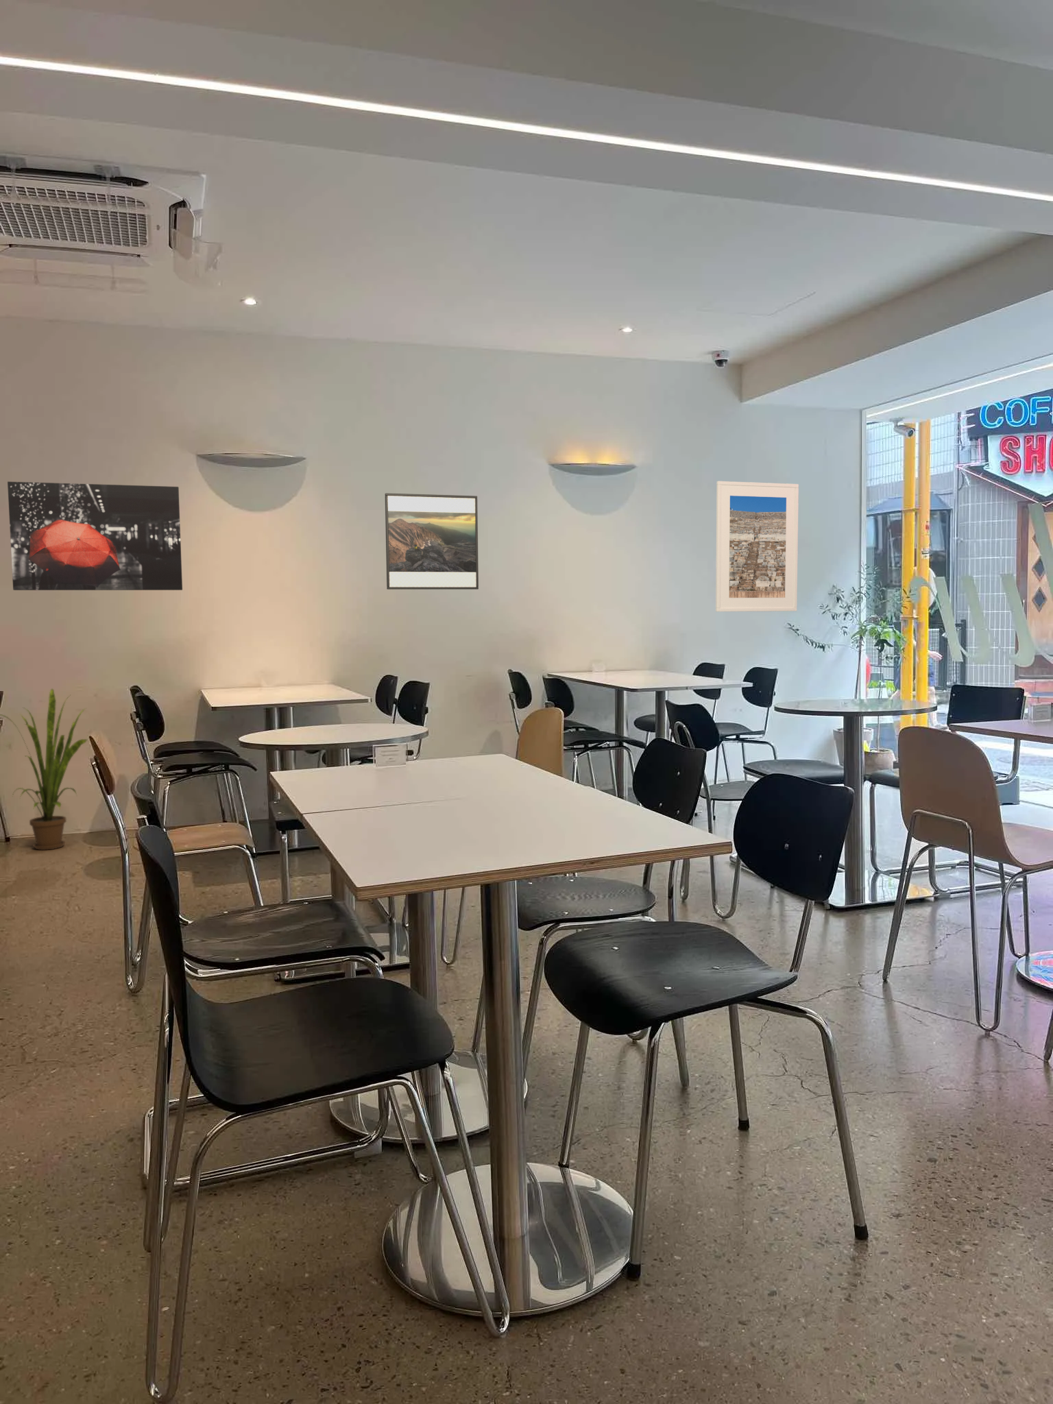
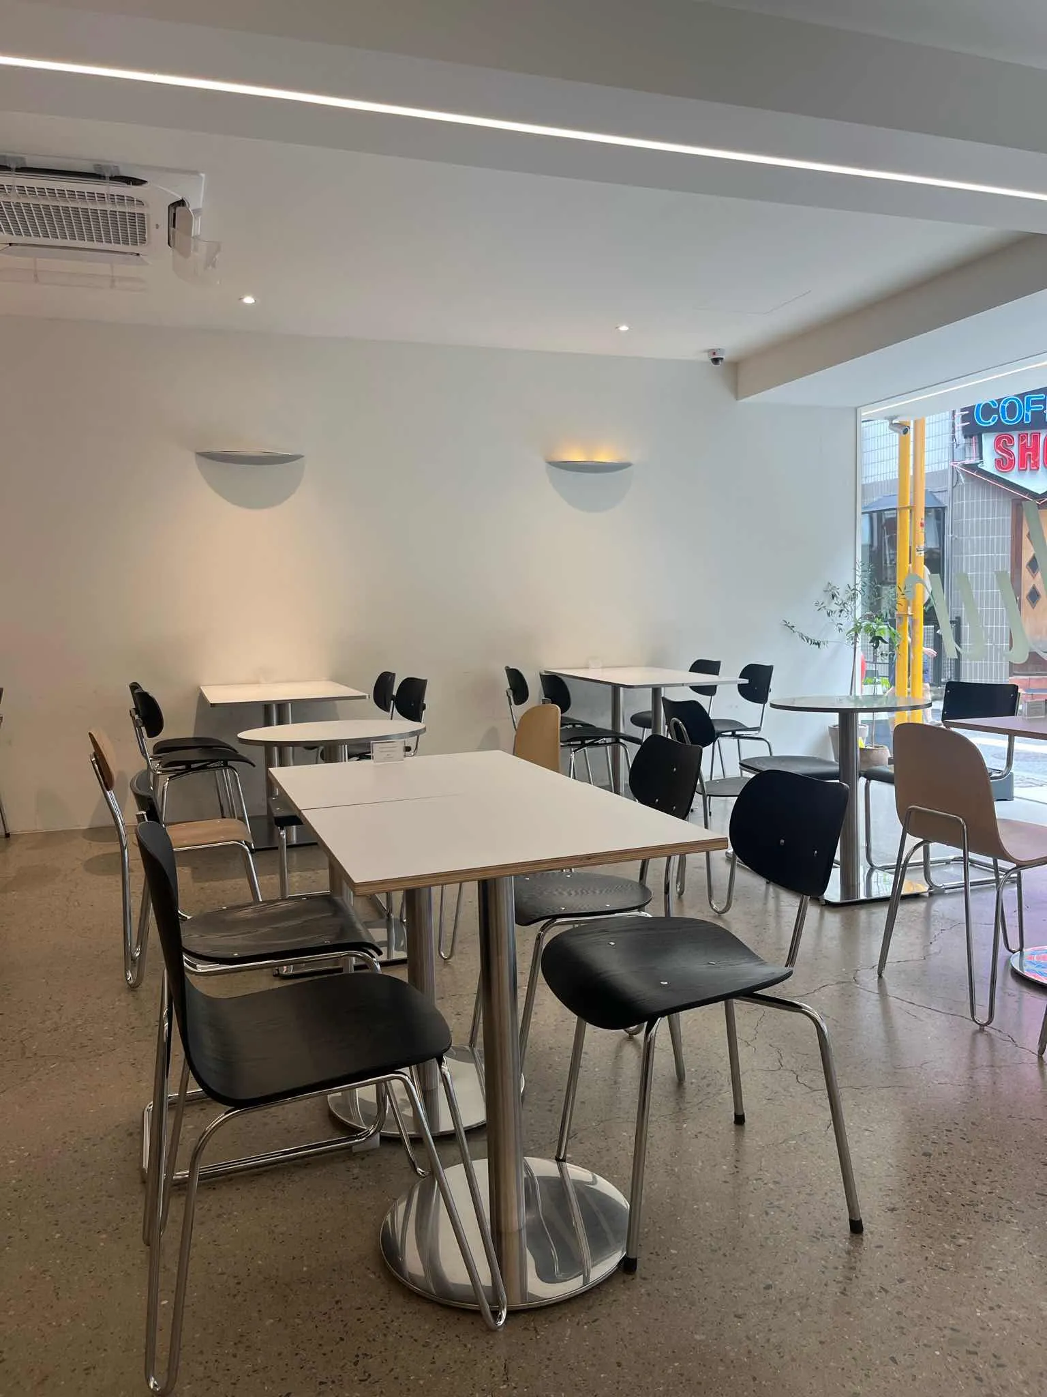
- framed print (431, 542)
- wall art (97, 537)
- house plant (43, 768)
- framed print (757, 547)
